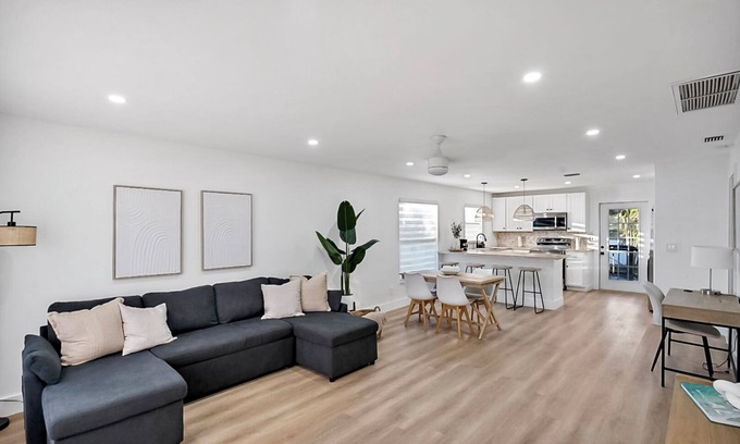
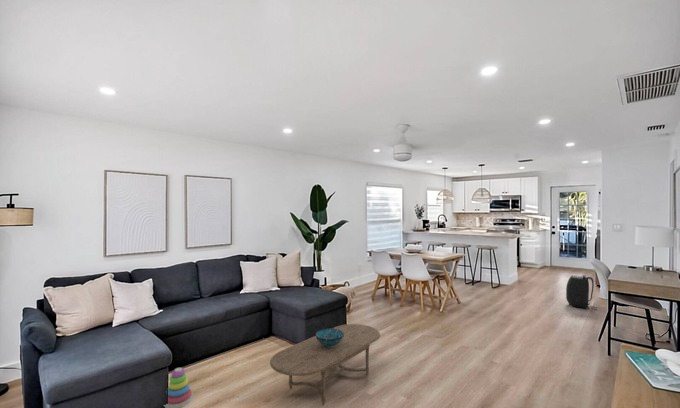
+ backpack (581, 290)
+ coffee table (330, 362)
+ stacking toy (178, 384)
+ decorative bowl (329, 339)
